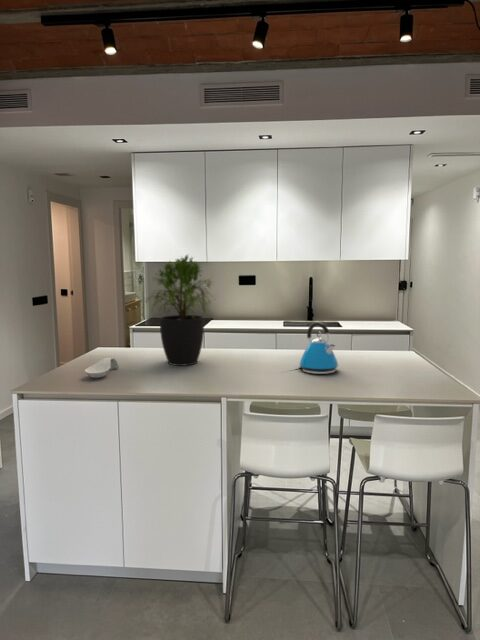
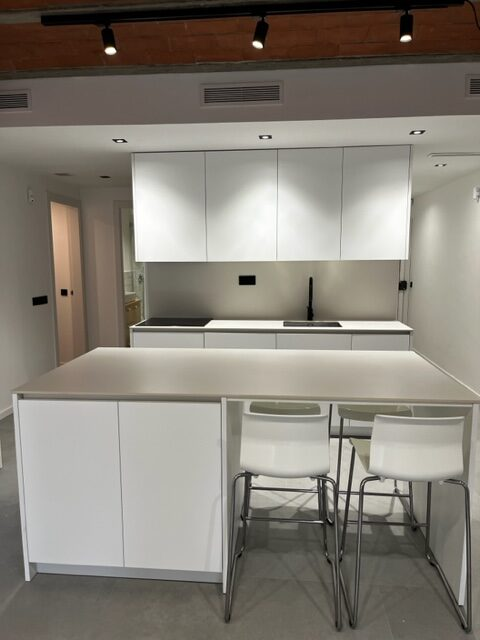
- kettle (317, 346)
- spoon rest (103, 367)
- potted plant (181, 309)
